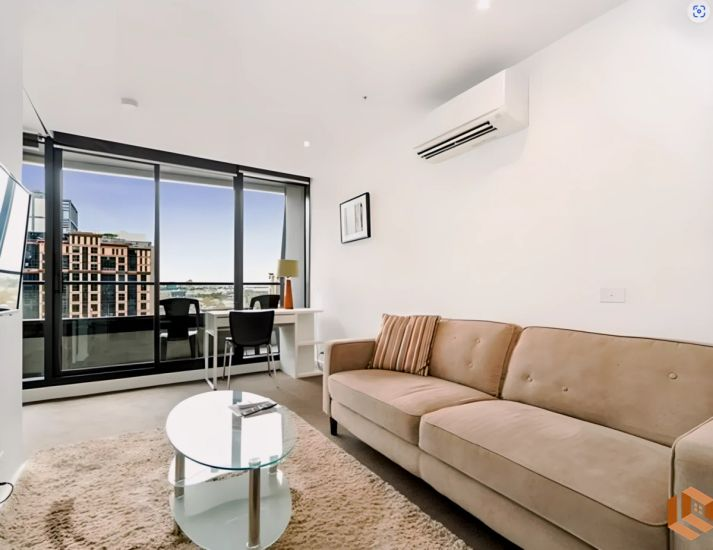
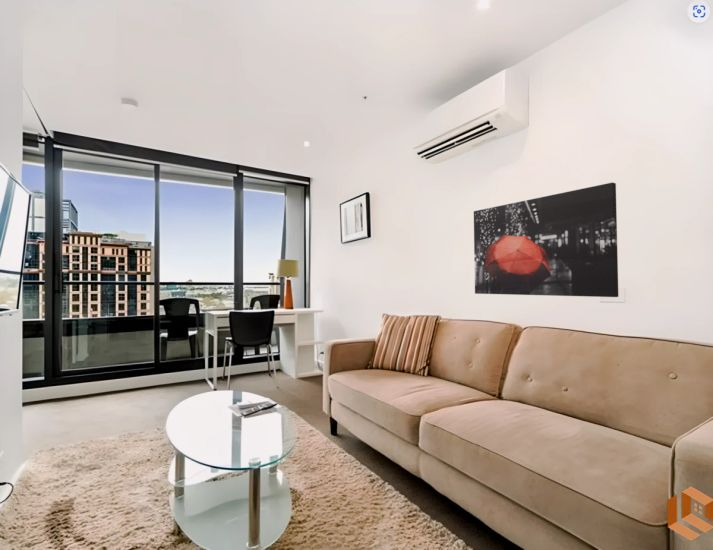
+ wall art (534, 247)
